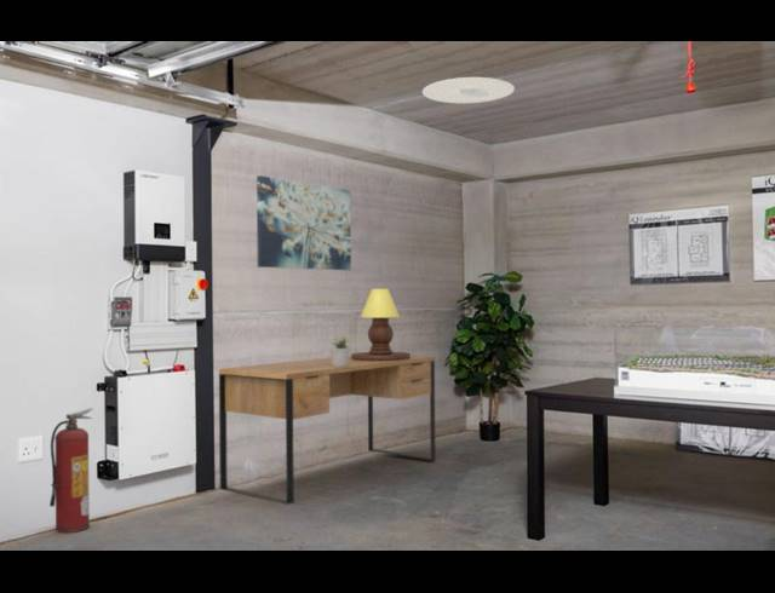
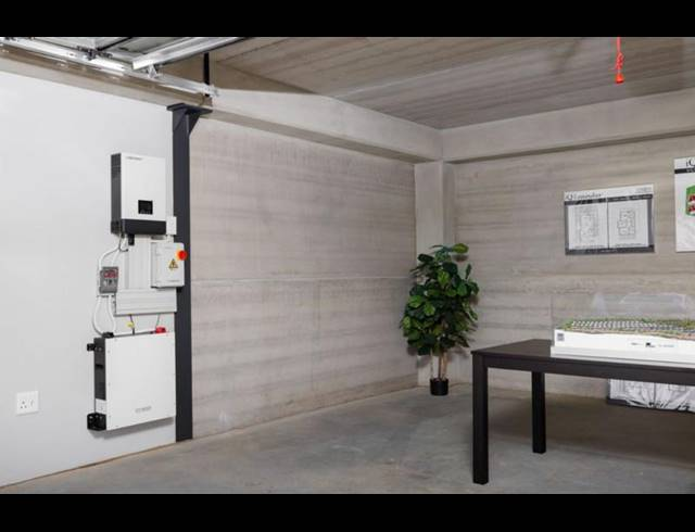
- ceiling light (467, 86)
- wall art (306, 225)
- potted plant (339, 350)
- table lamp (380, 323)
- fire extinguisher (71, 468)
- desk (328, 411)
